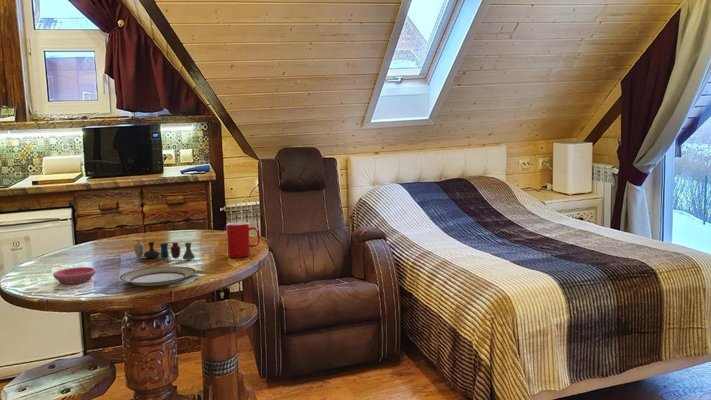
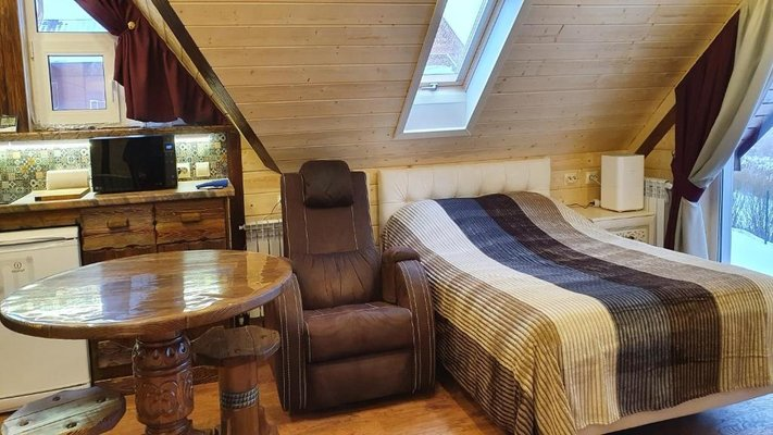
- plate (158, 276)
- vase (164, 250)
- saucer (75, 275)
- cup (242, 239)
